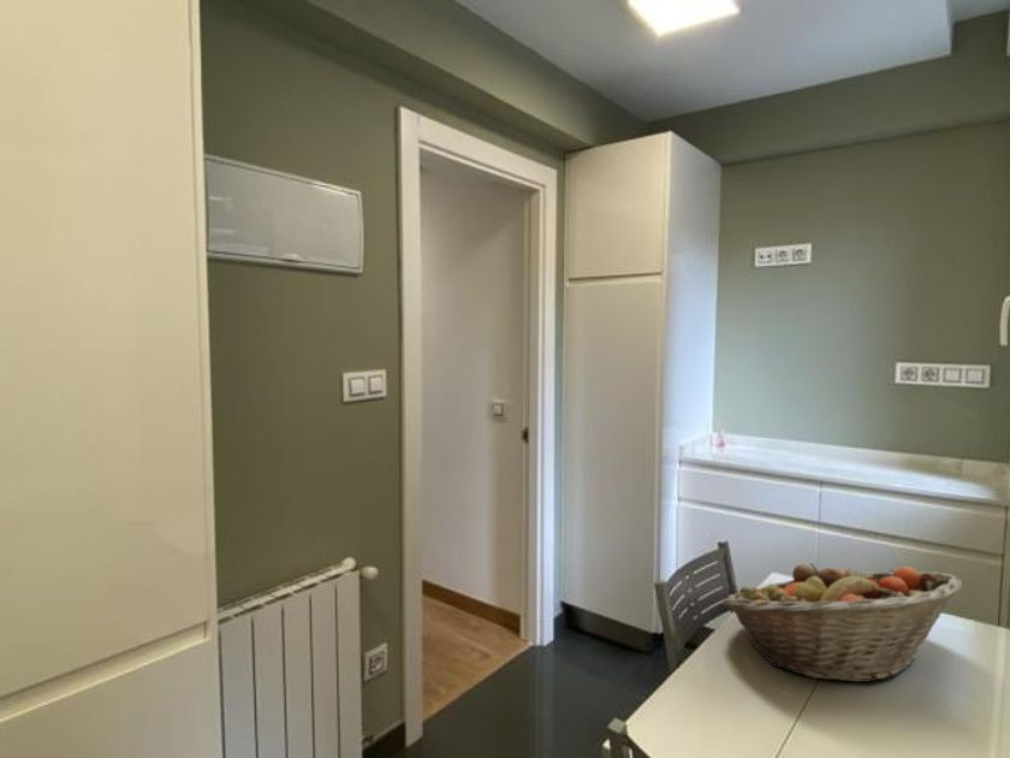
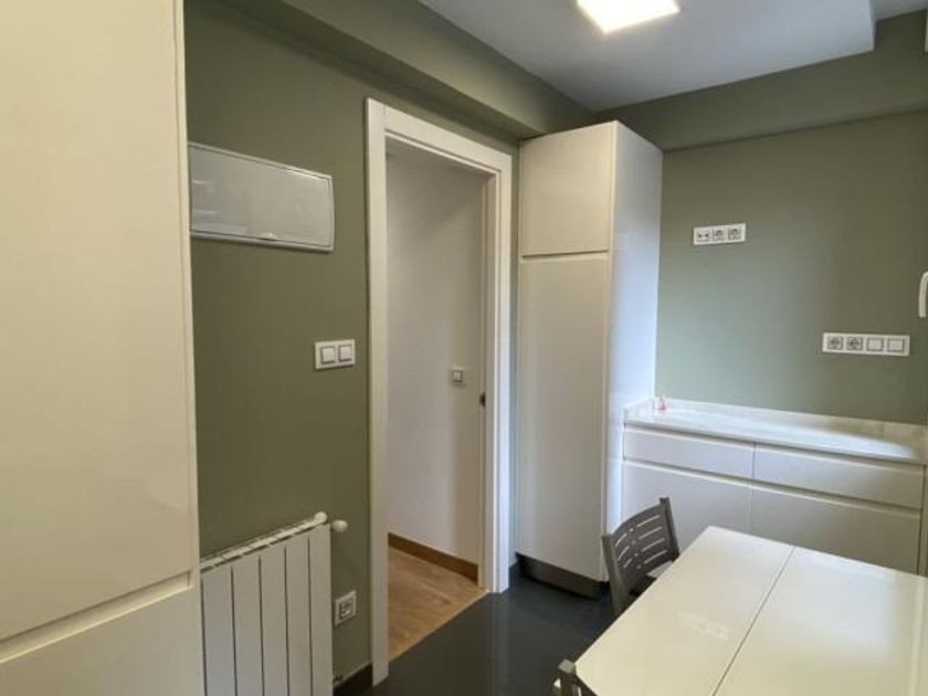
- fruit basket (837, 606)
